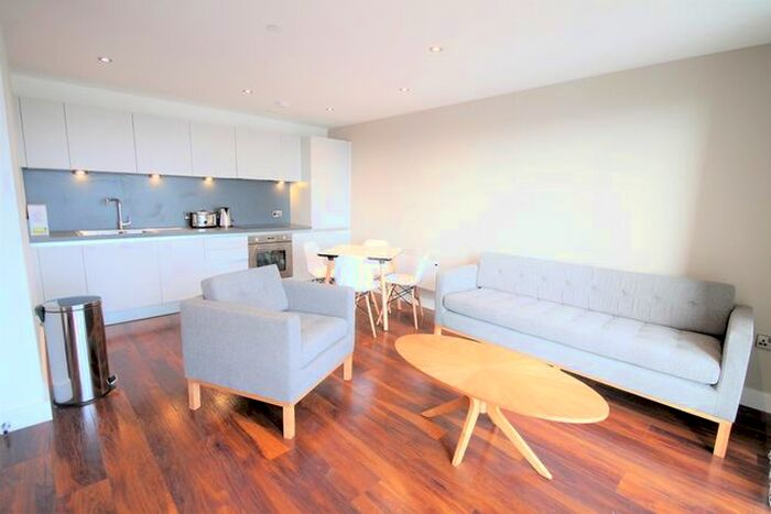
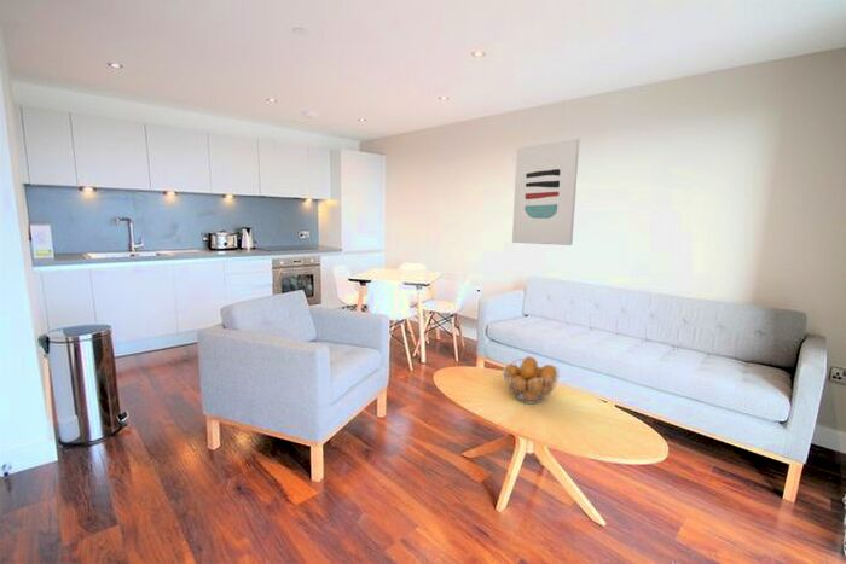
+ fruit basket (529, 379)
+ wall art (543, 194)
